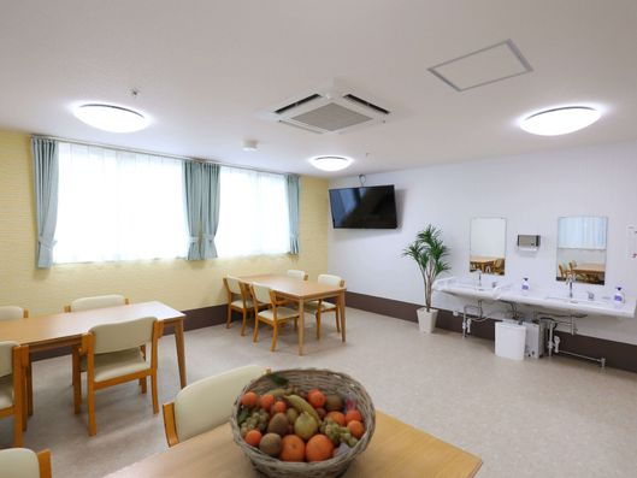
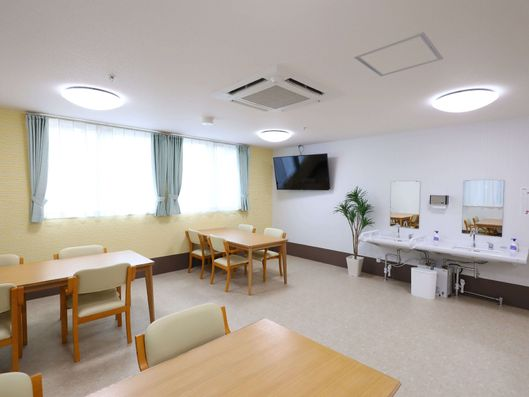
- fruit basket (302, 419)
